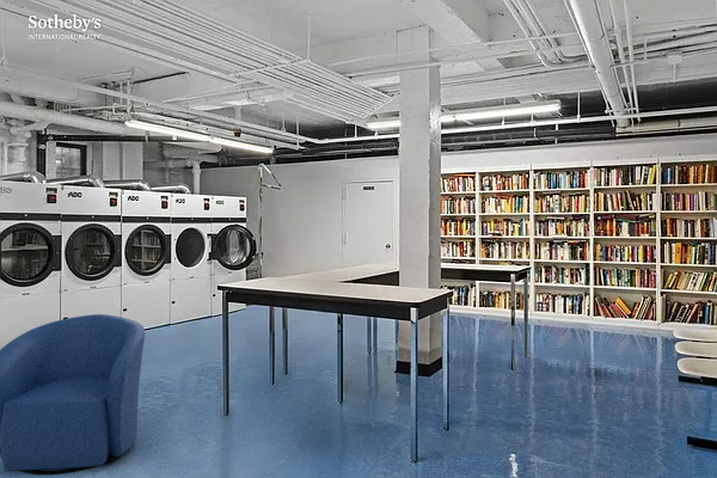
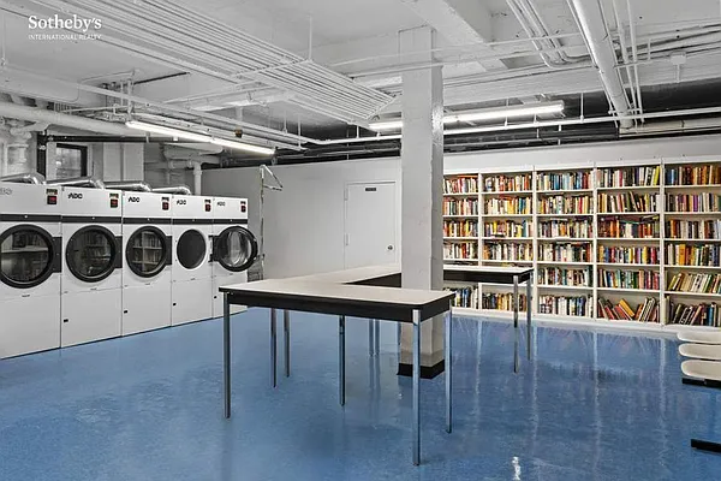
- armchair (76, 386)
